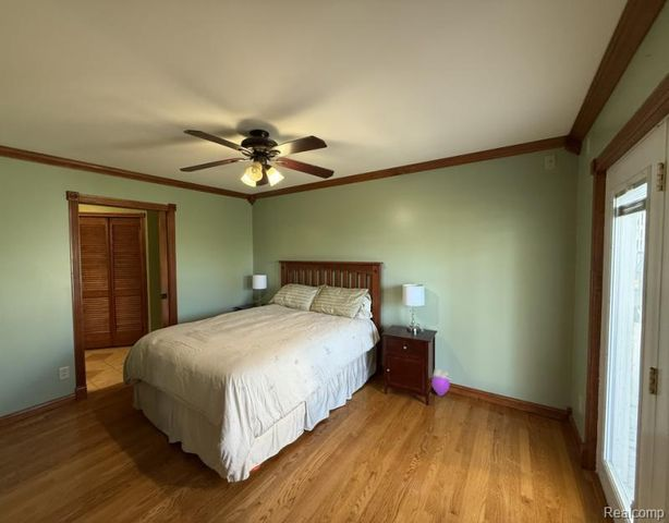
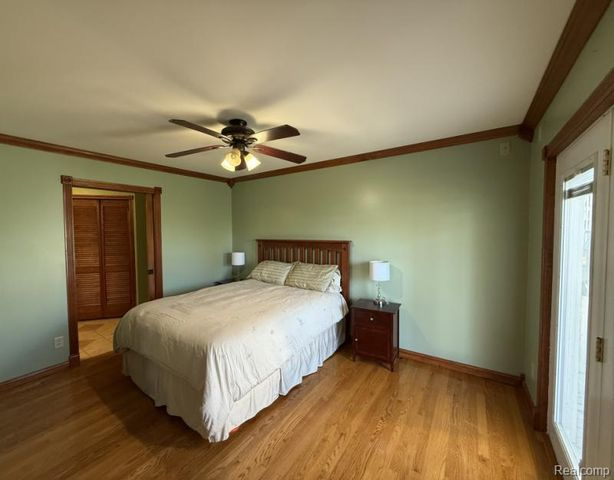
- plush toy (442, 382)
